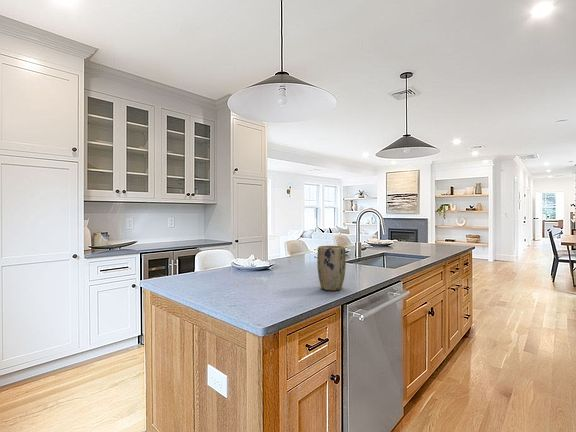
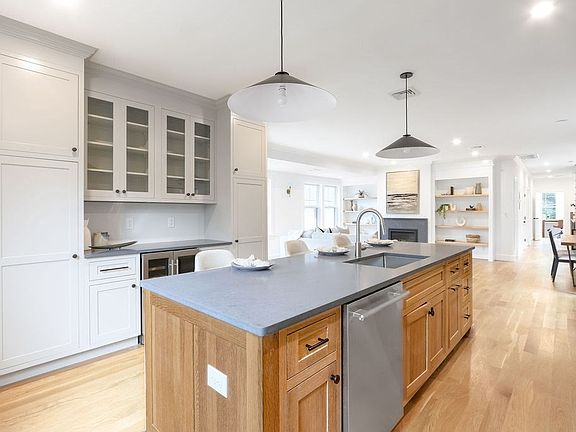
- plant pot (331, 267)
